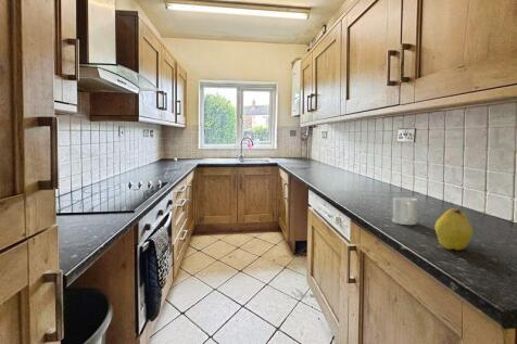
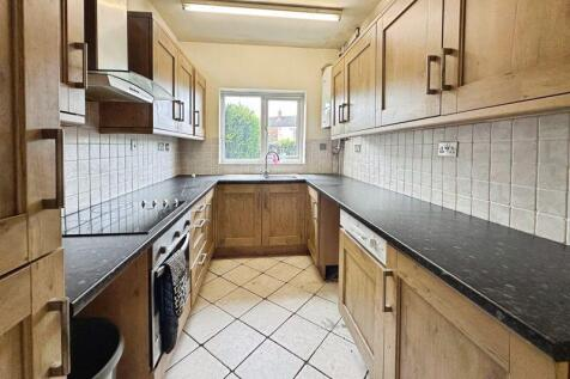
- mug (405, 211)
- fruit (453, 228)
